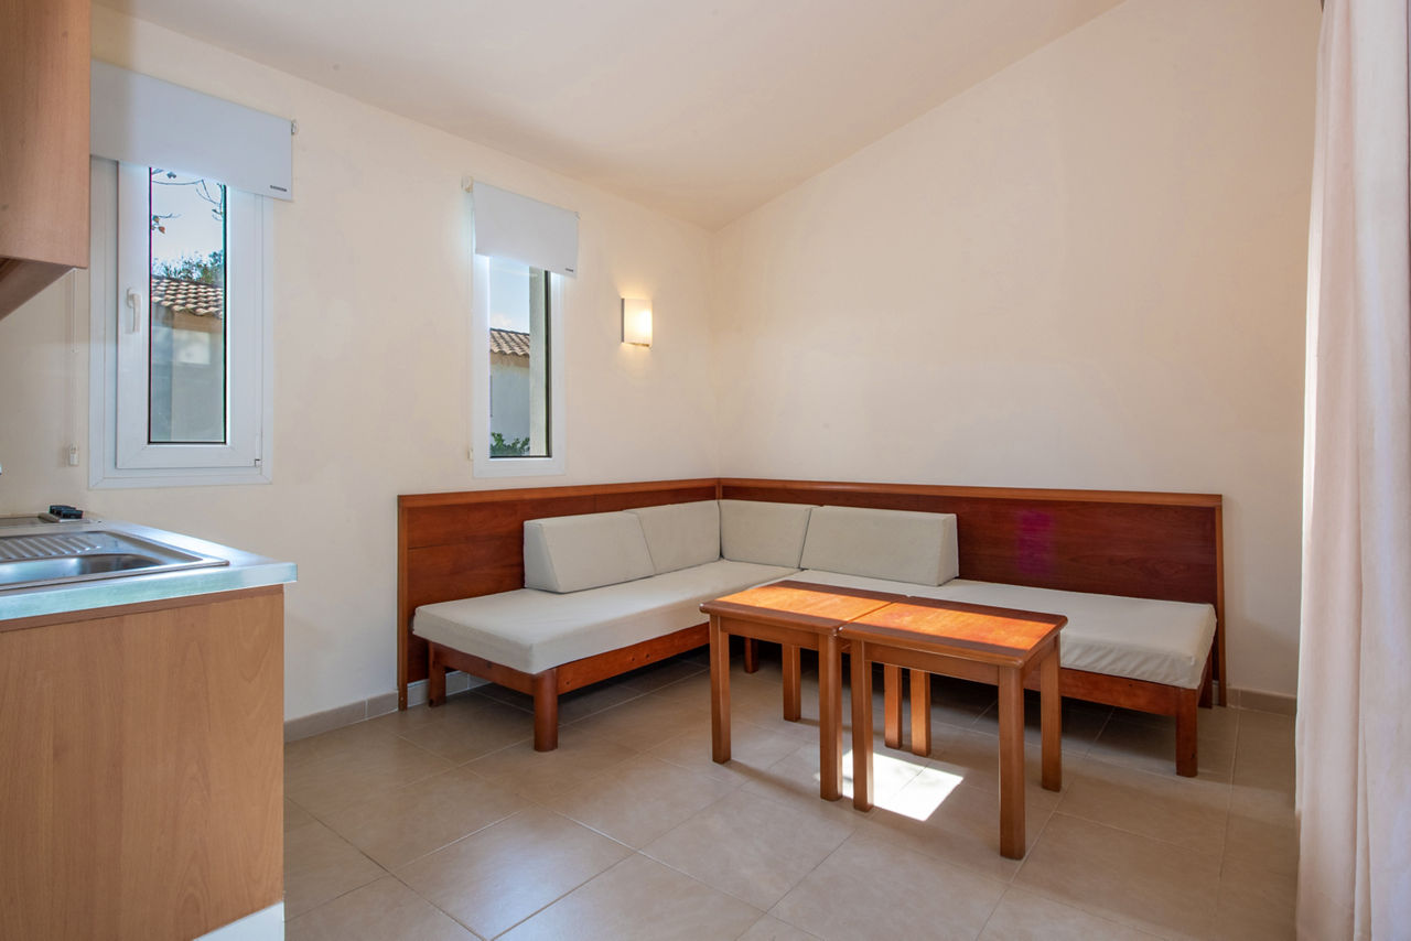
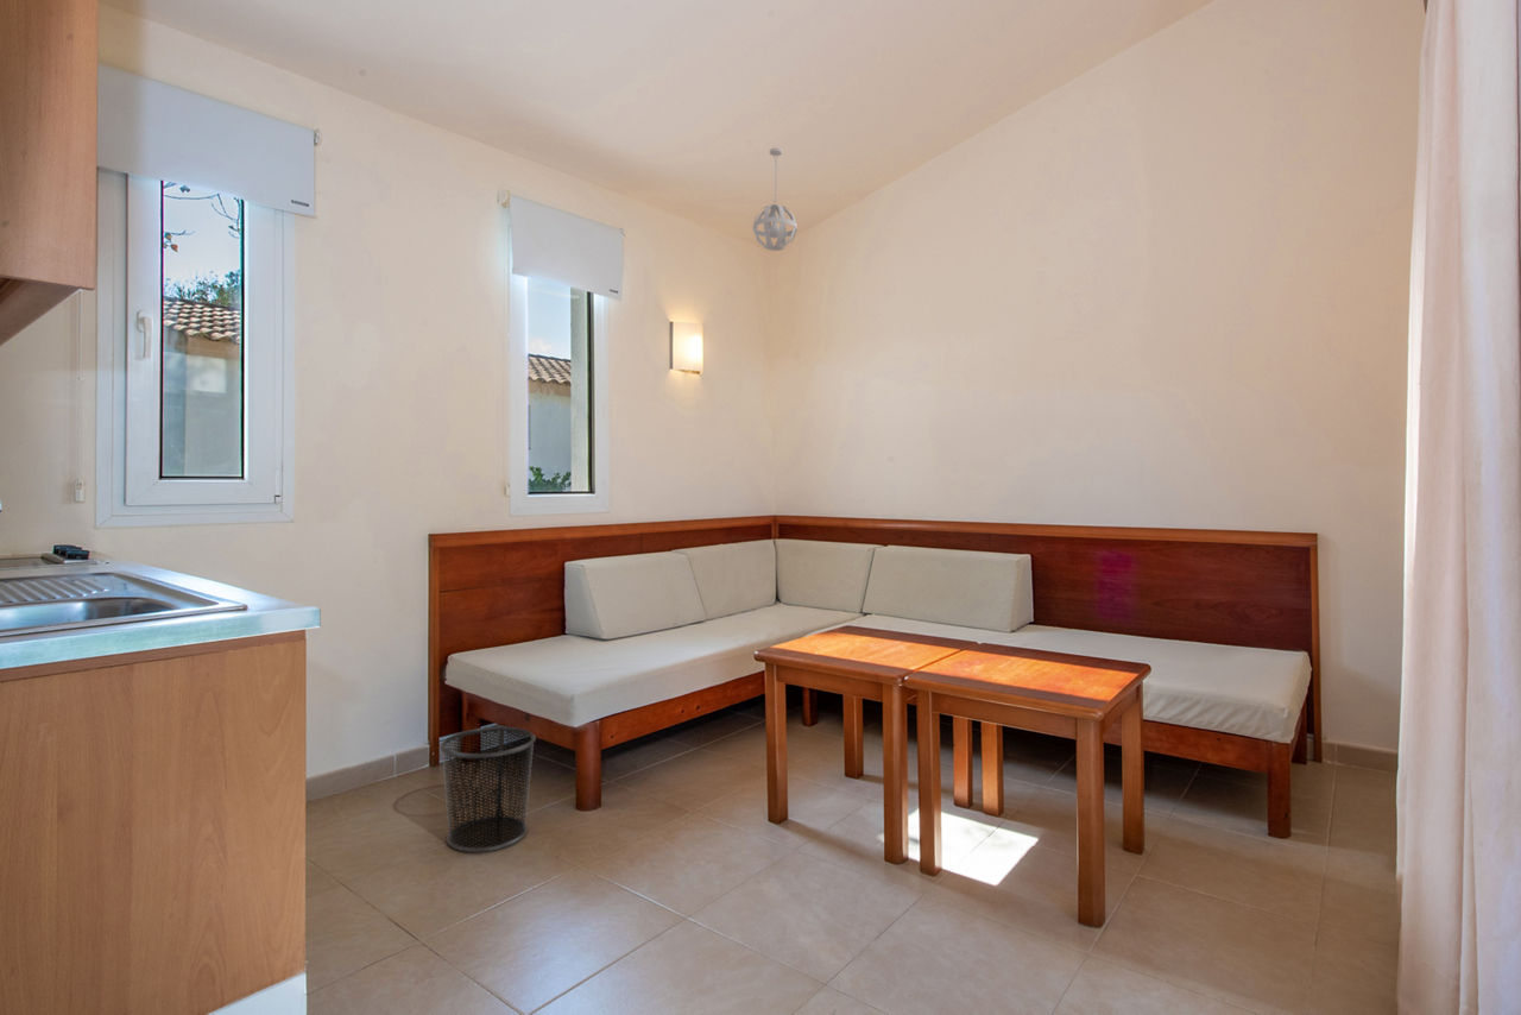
+ waste bin (487, 787)
+ pendant light (776, 202)
